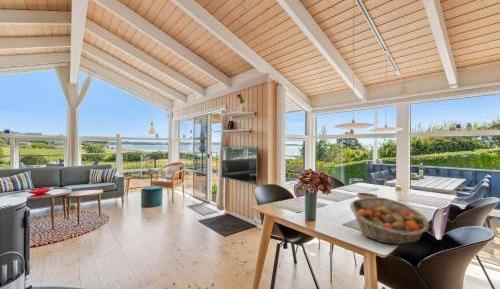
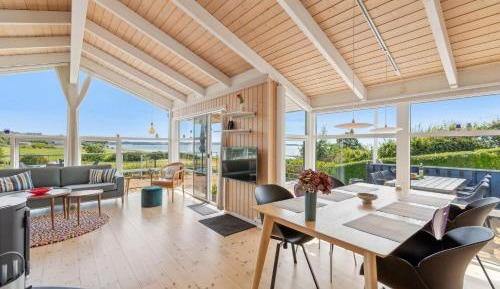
- fruit basket (387, 218)
